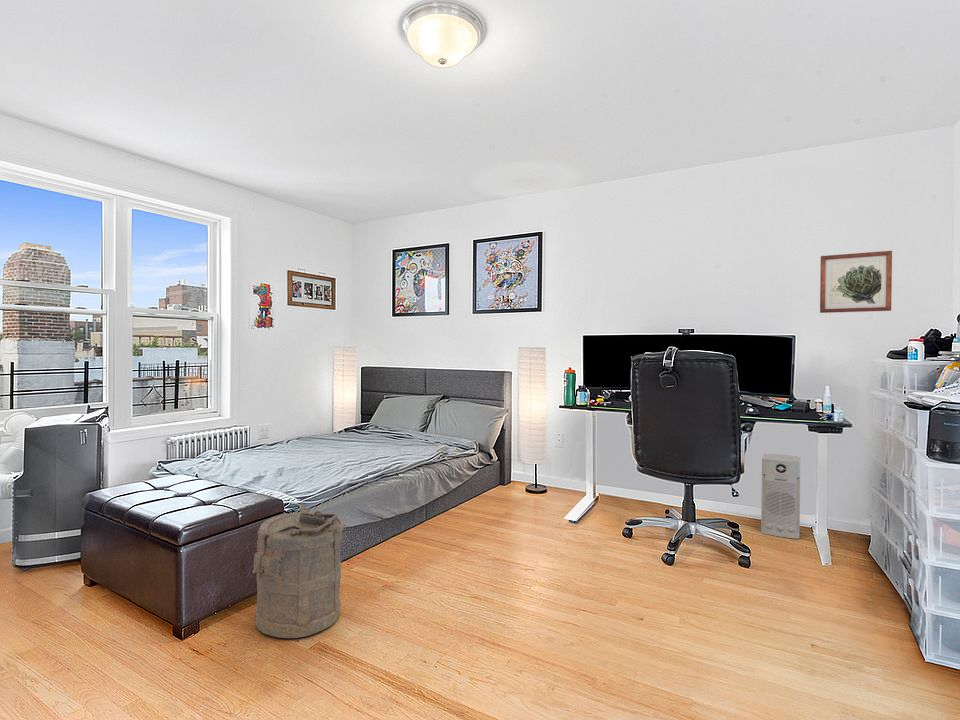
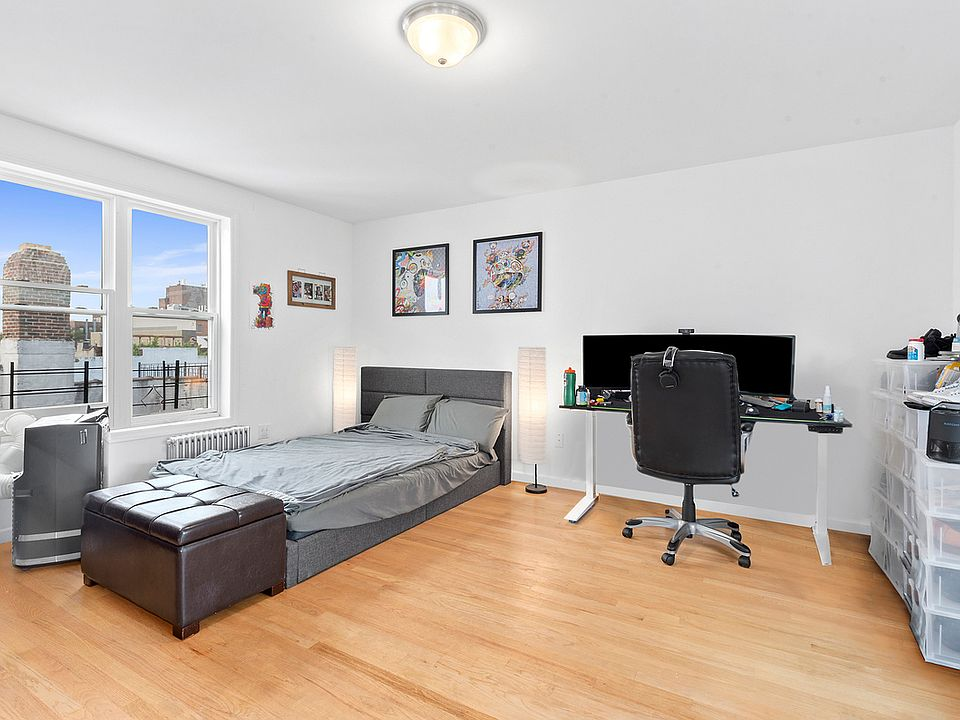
- laundry hamper (295, 566)
- wall art (854, 282)
- air purifier (780, 494)
